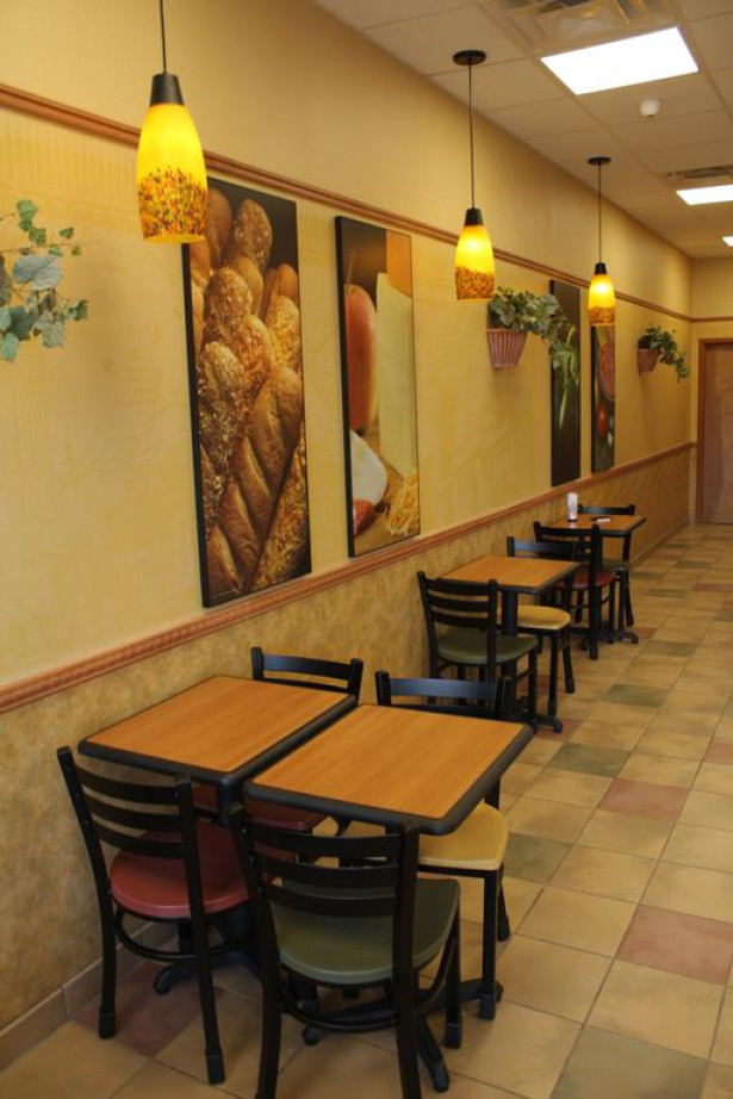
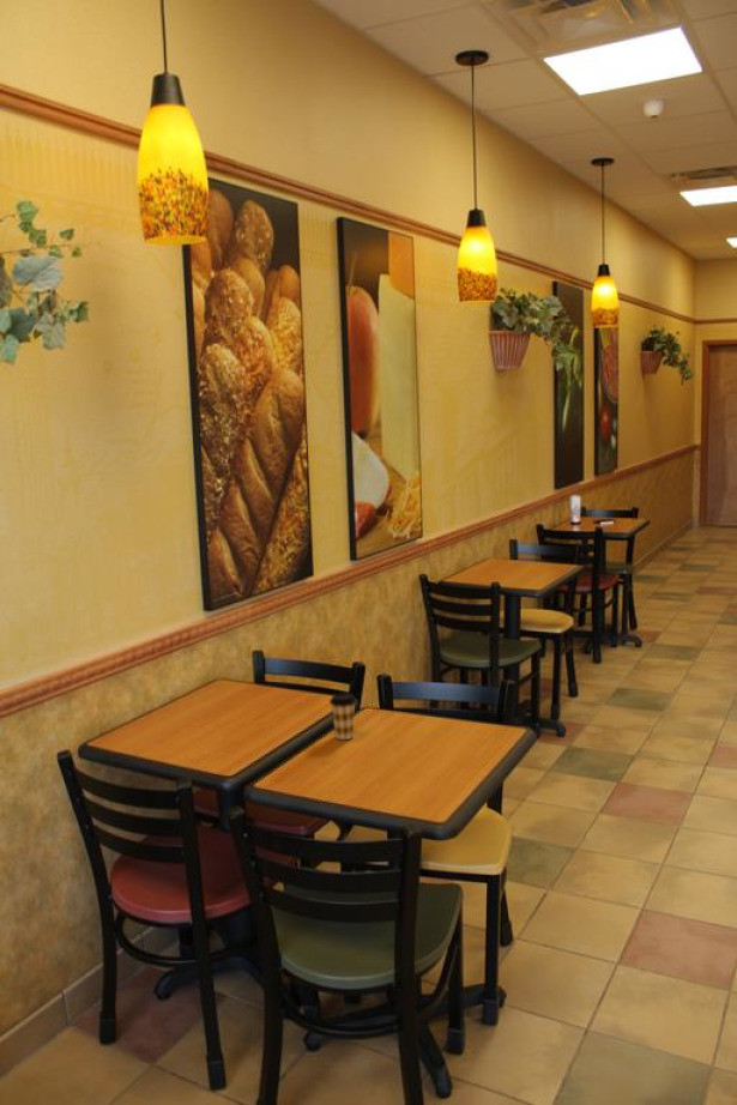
+ coffee cup (343, 715)
